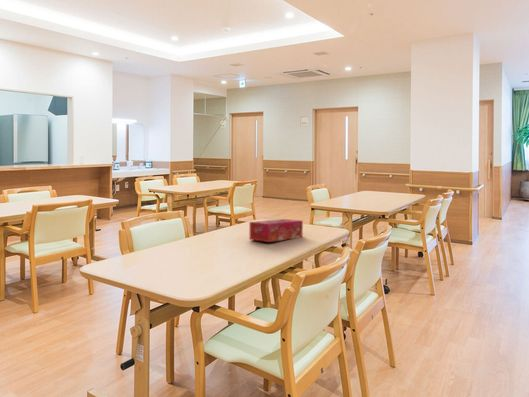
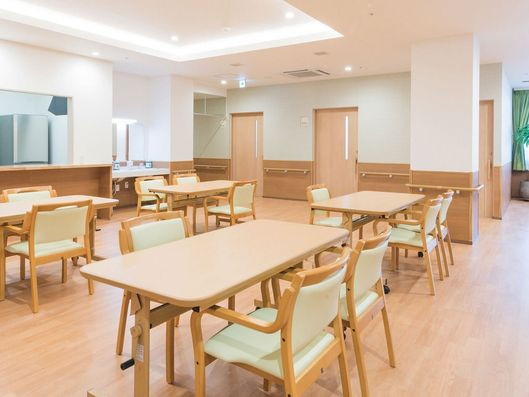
- tissue box (276, 229)
